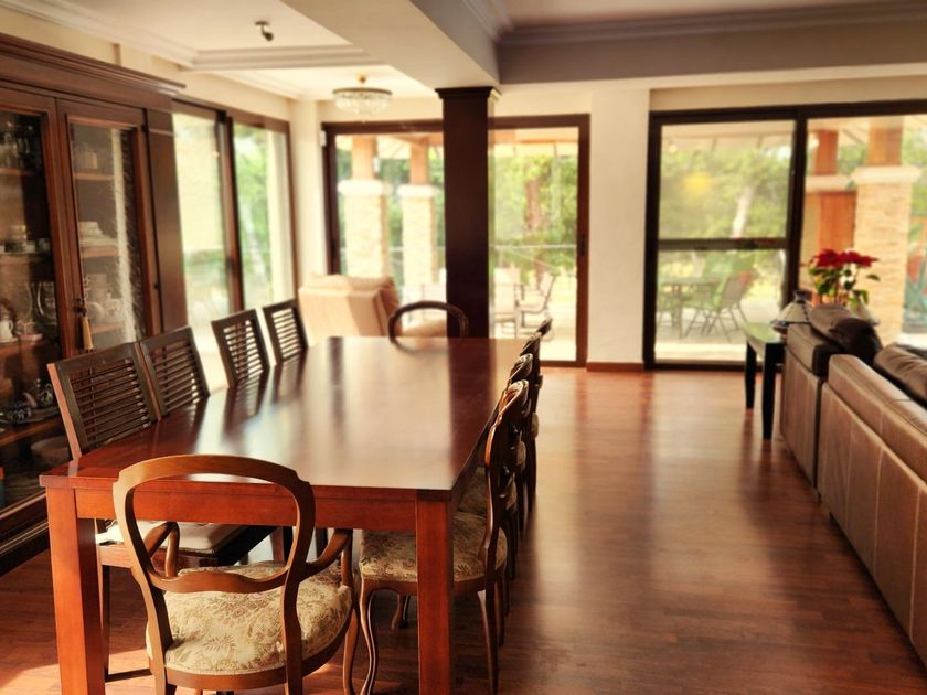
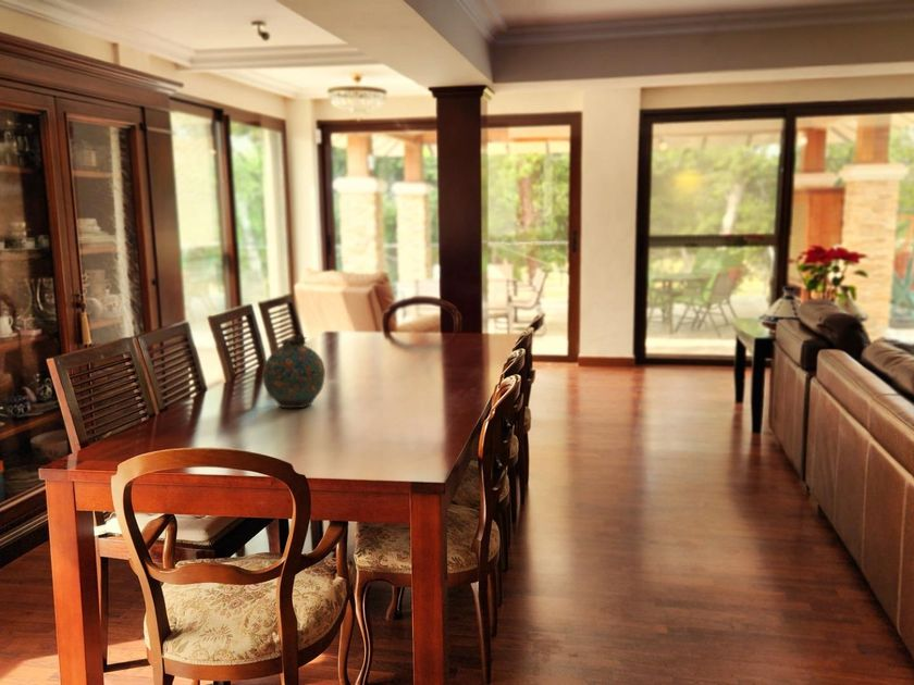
+ snuff bottle (294, 369)
